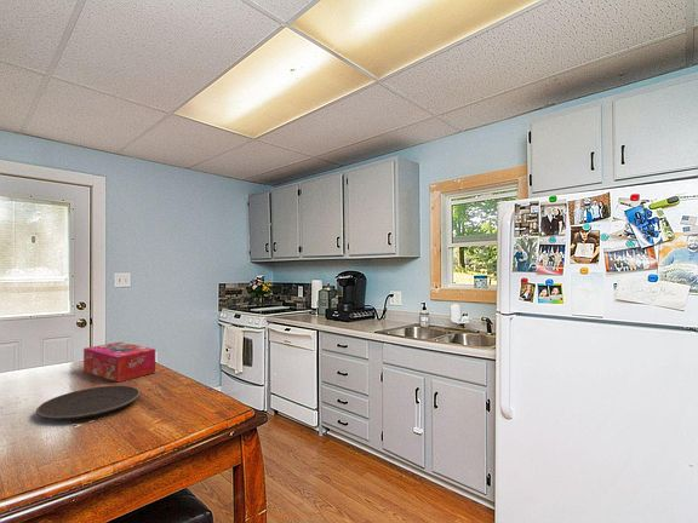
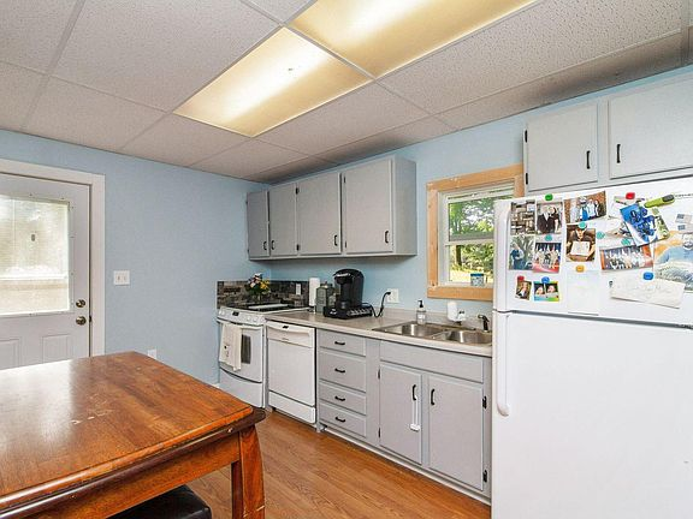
- plate (91, 402)
- tissue box (119, 360)
